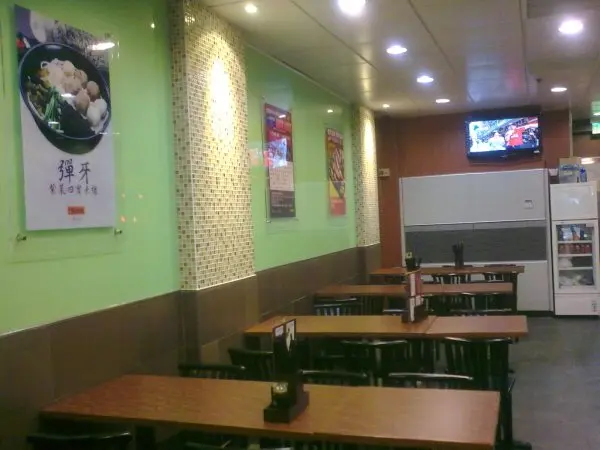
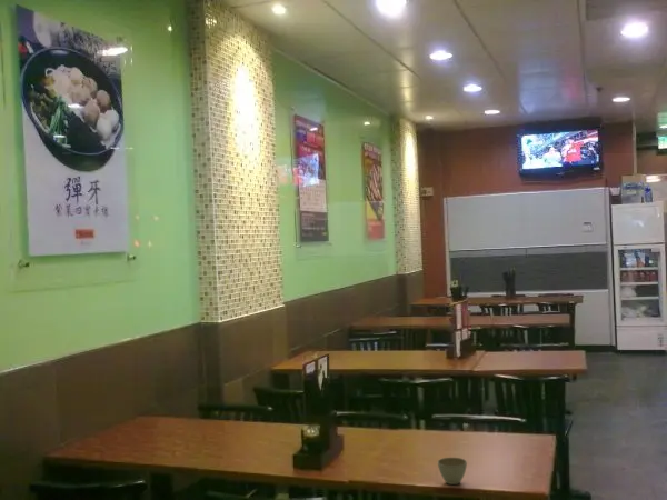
+ flower pot (452, 471)
